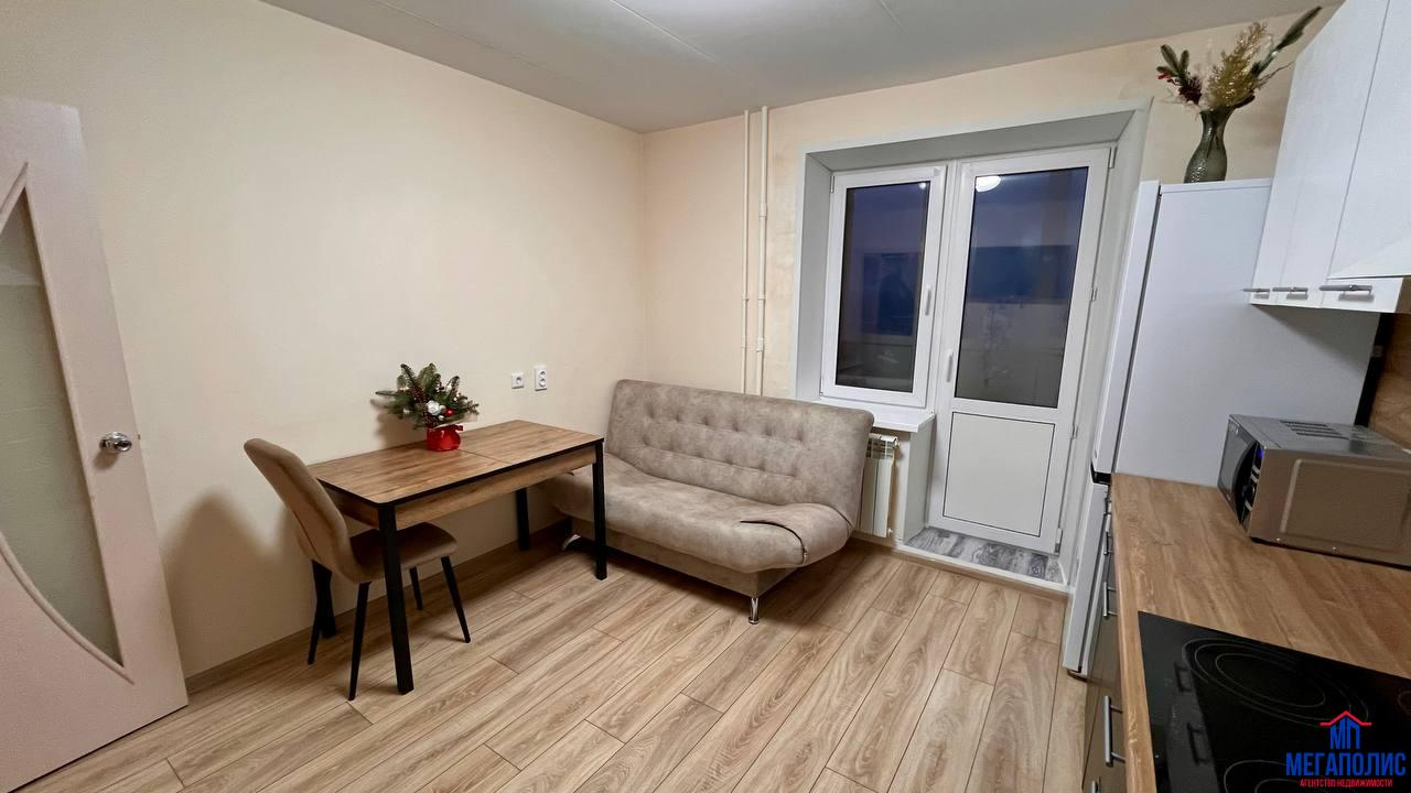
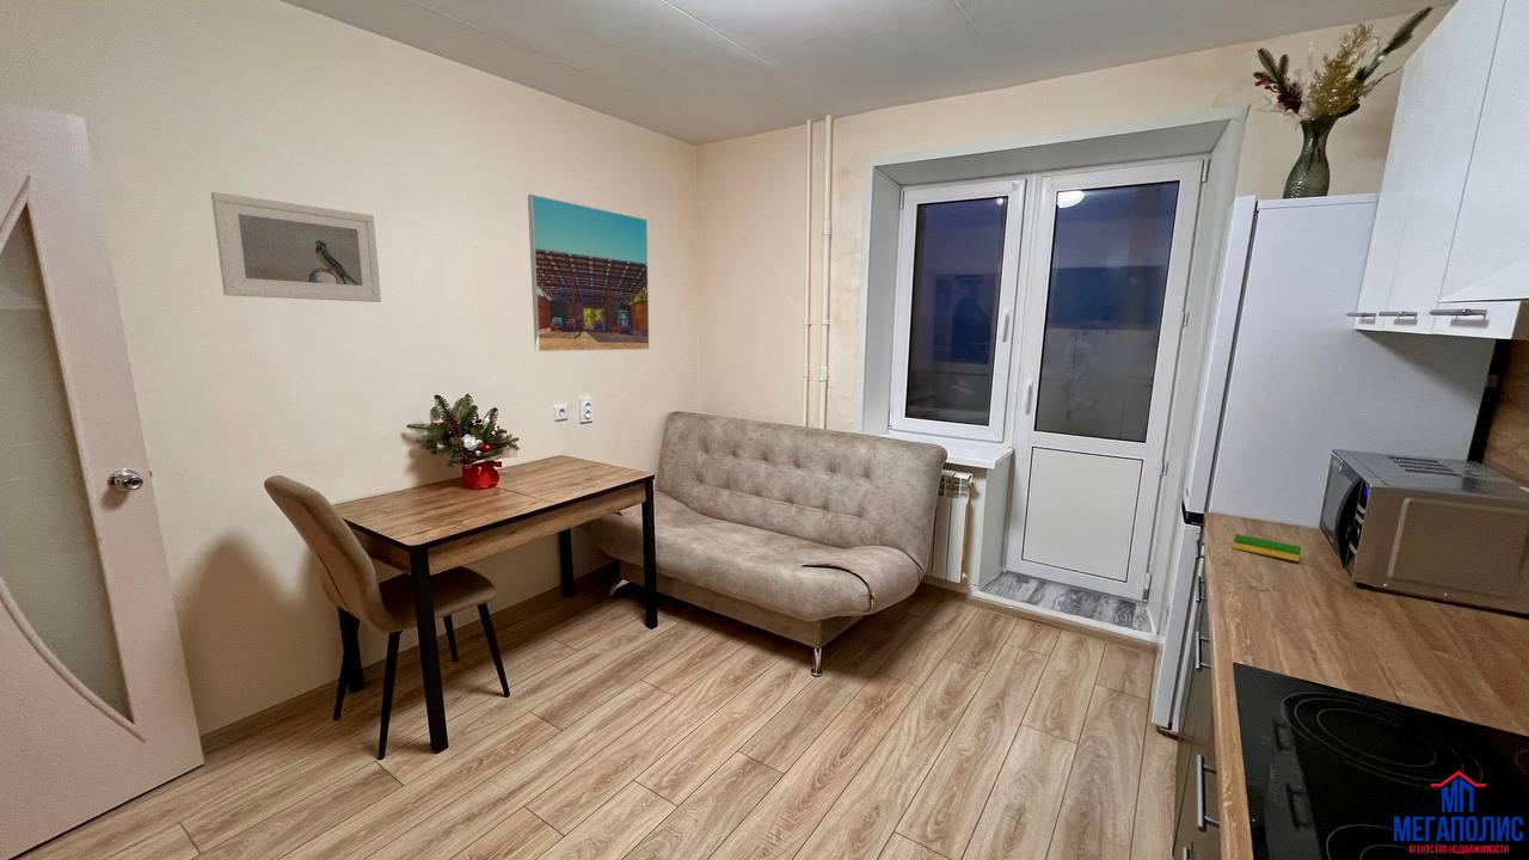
+ dish sponge (1266, 547)
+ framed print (595, 280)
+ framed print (303, 252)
